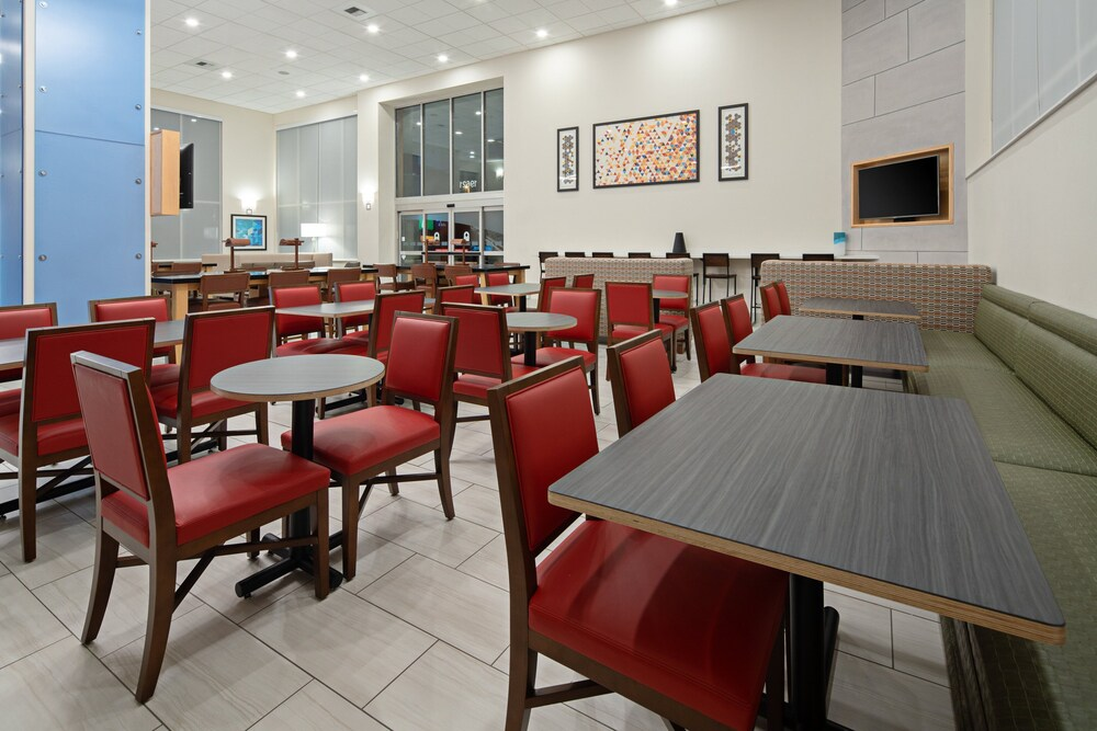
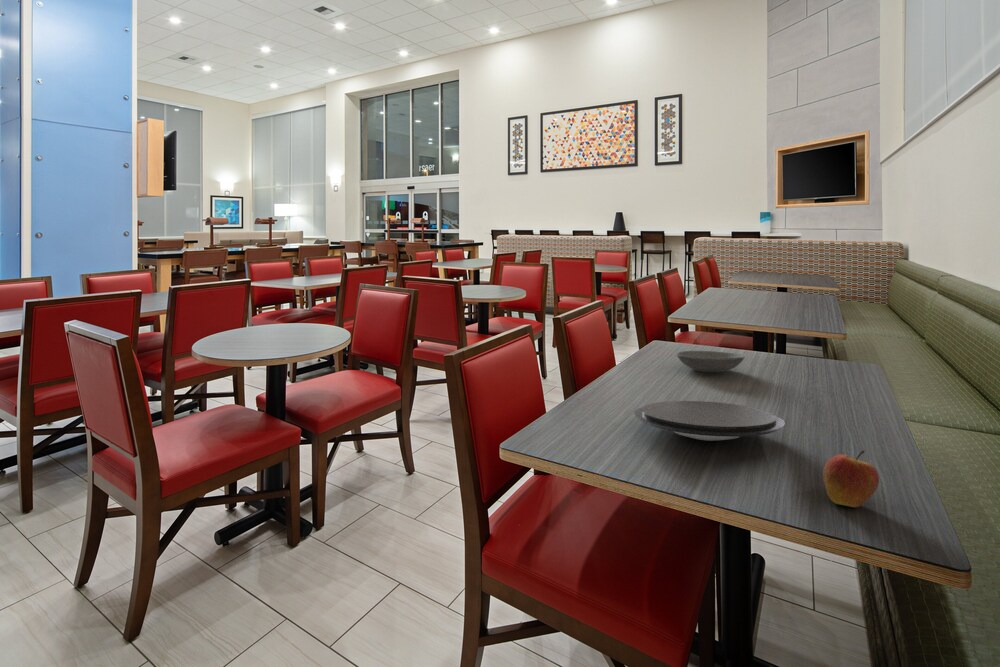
+ bowl (709, 362)
+ plate (705, 425)
+ fruit (850, 477)
